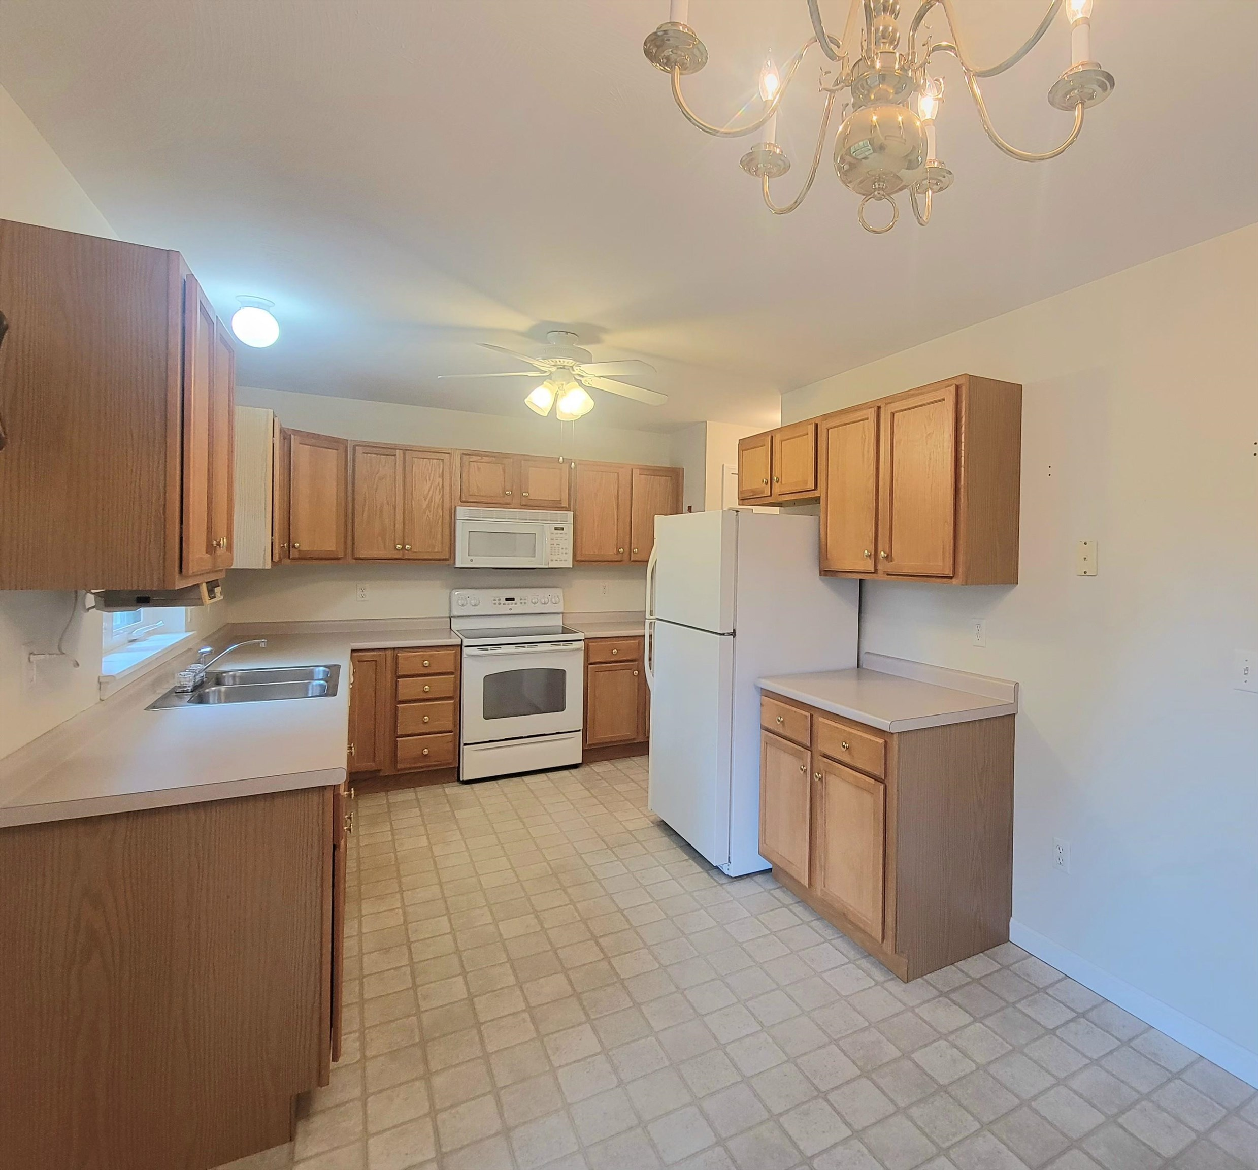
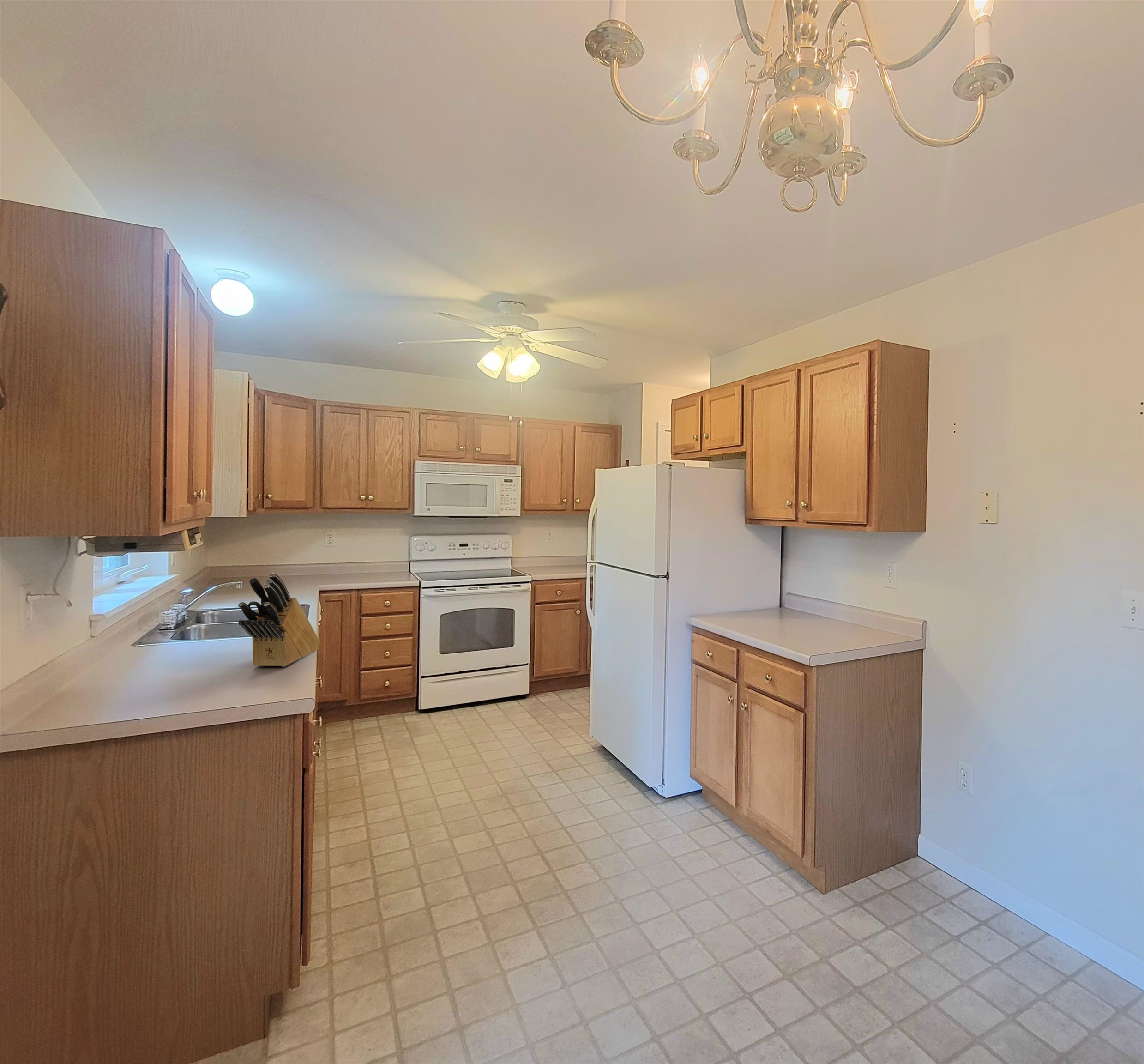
+ knife block (282, 616)
